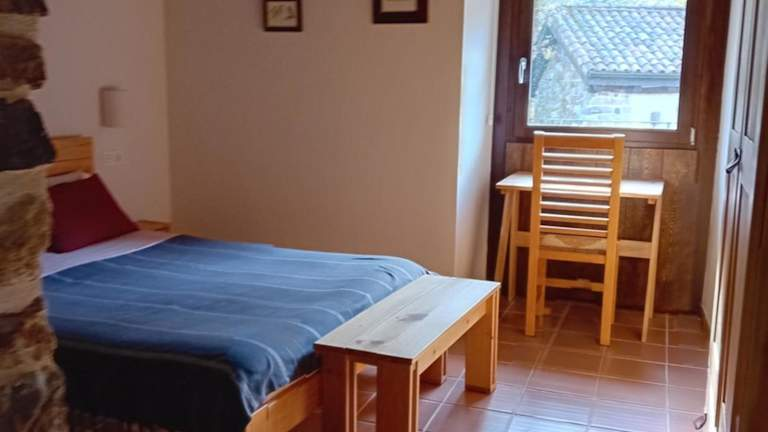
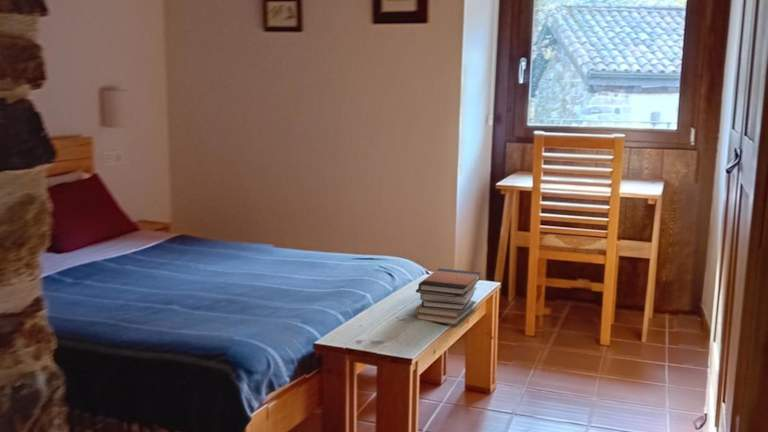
+ book stack (449, 295)
